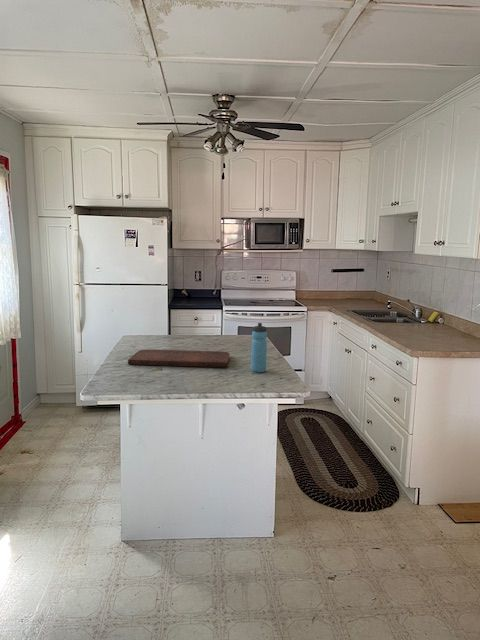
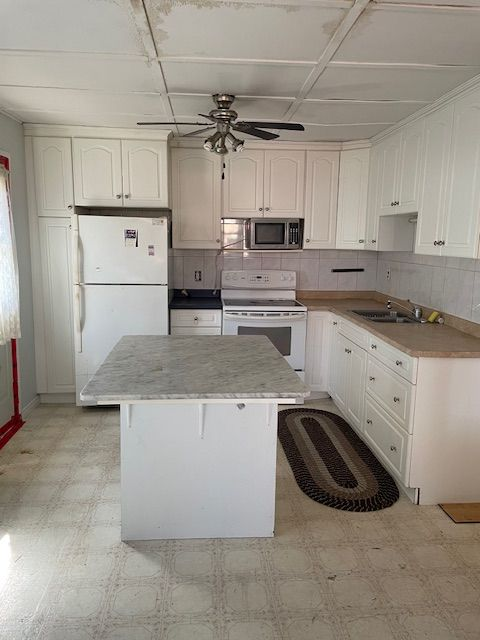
- cutting board (181, 357)
- water bottle (259, 347)
